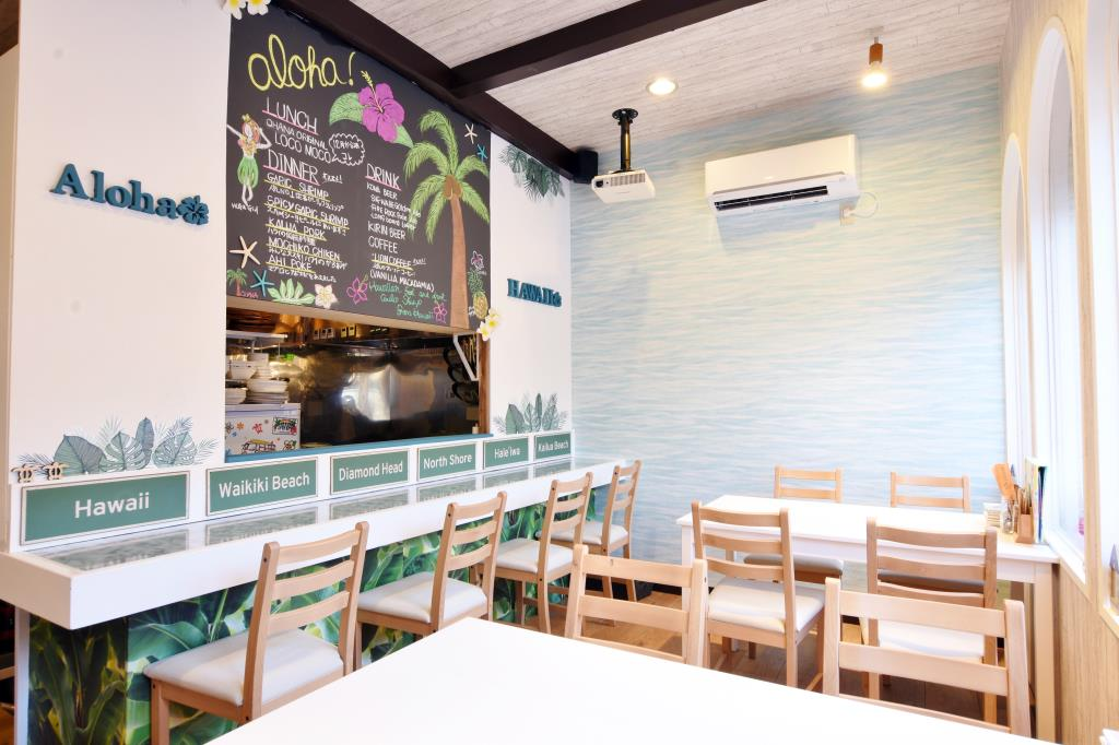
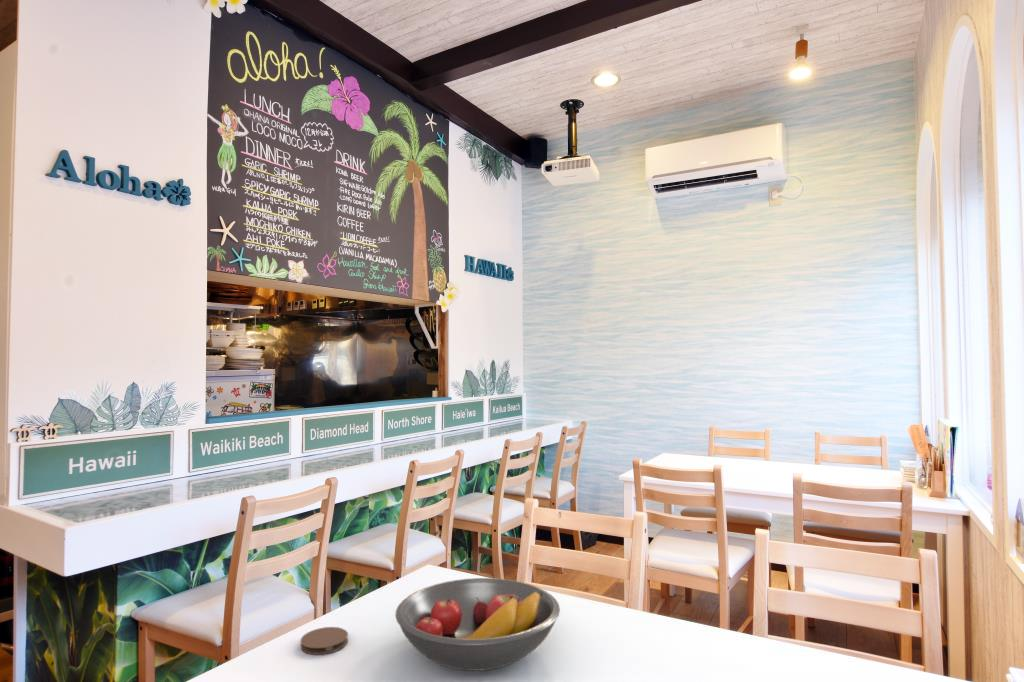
+ coaster (324, 640)
+ fruit bowl (478, 622)
